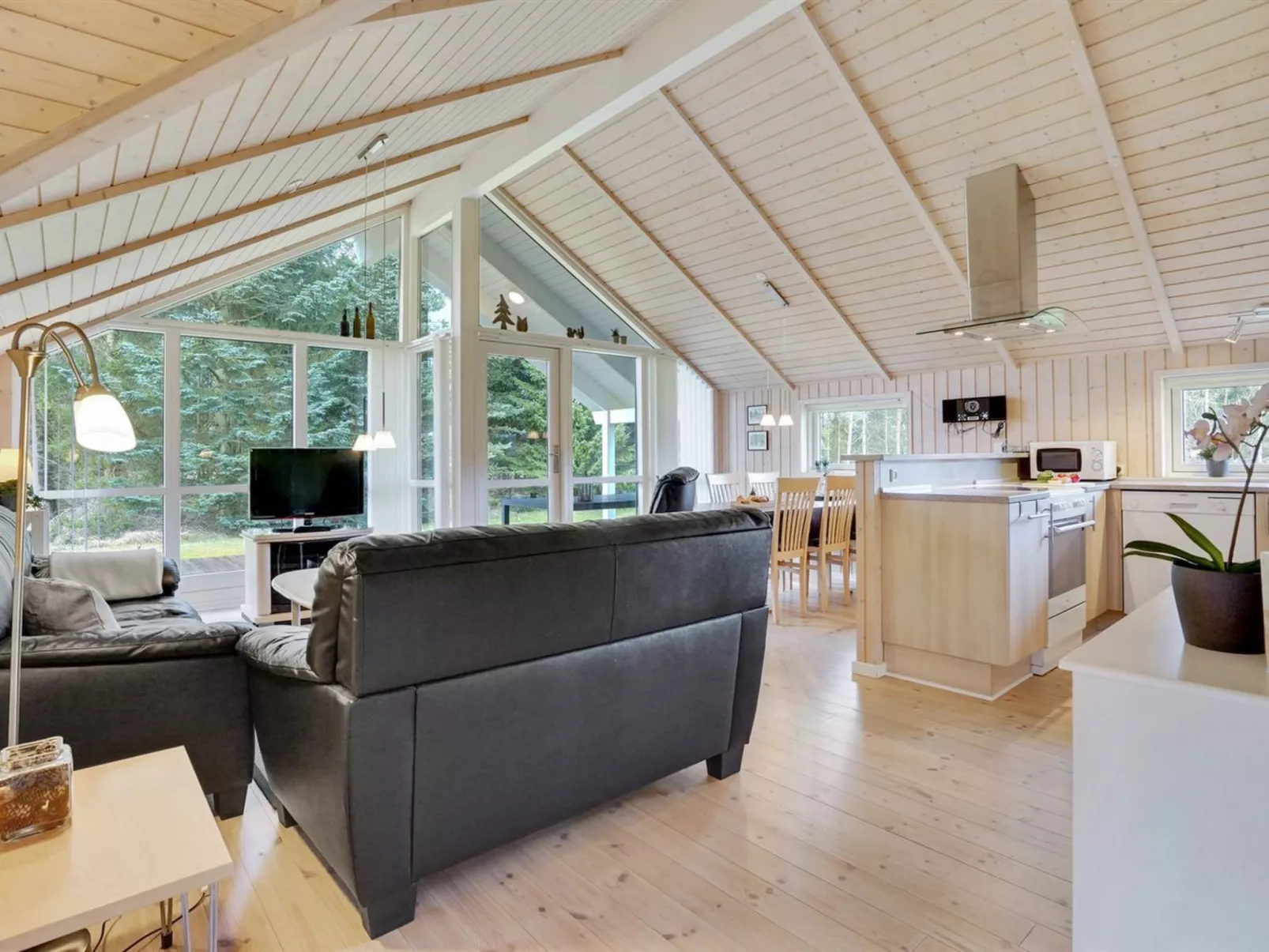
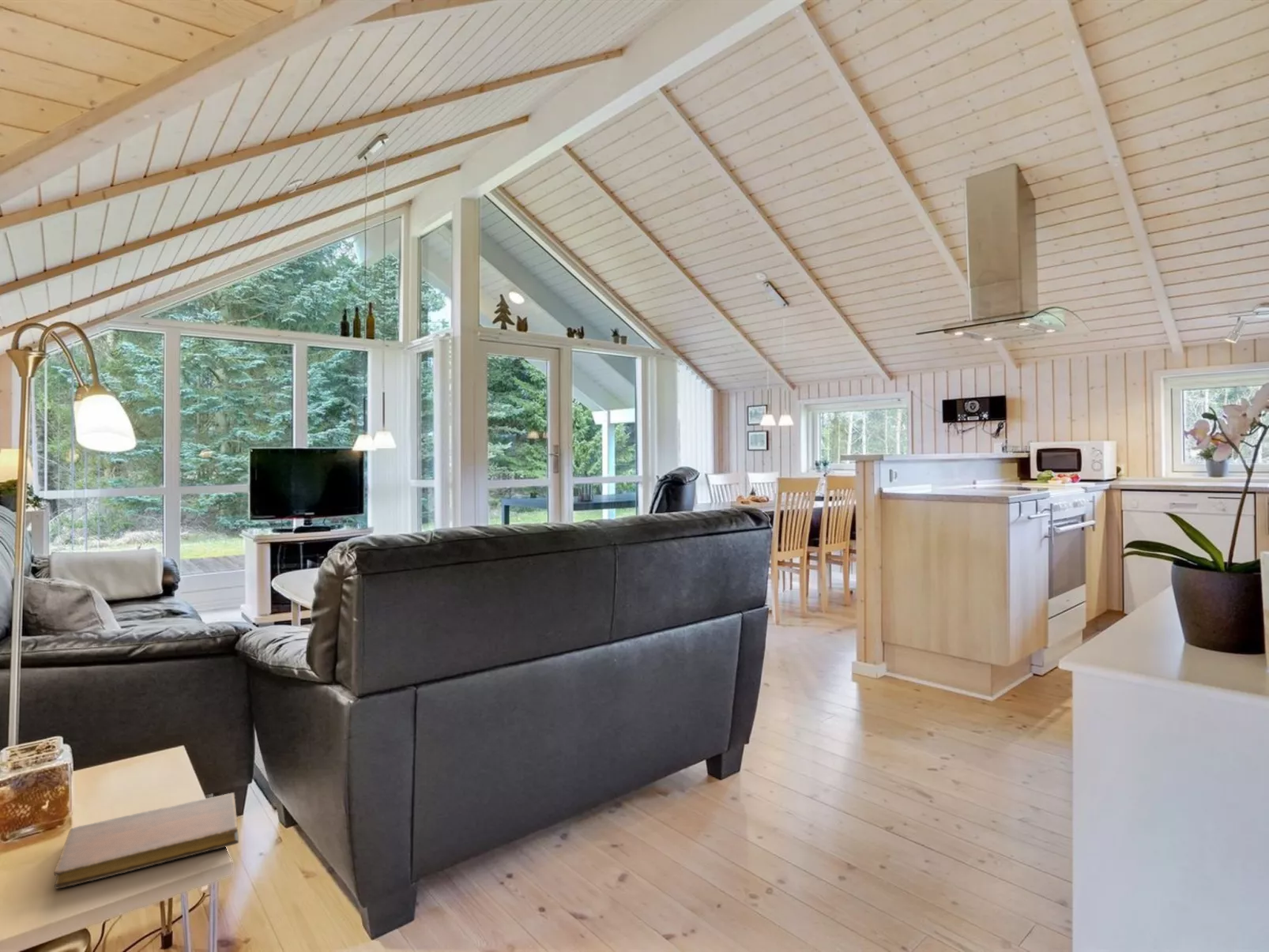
+ notebook (154, 834)
